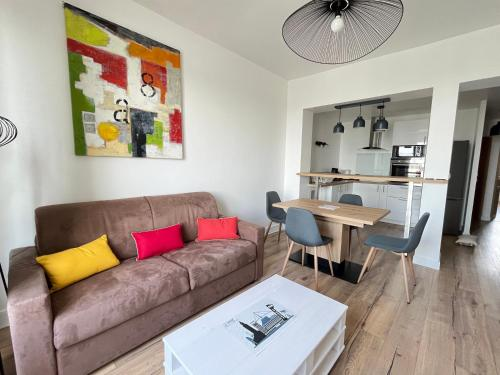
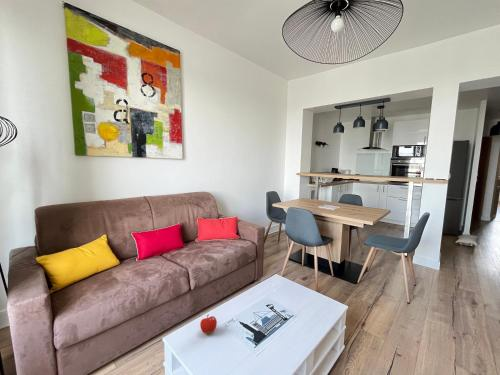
+ fruit (208, 324)
